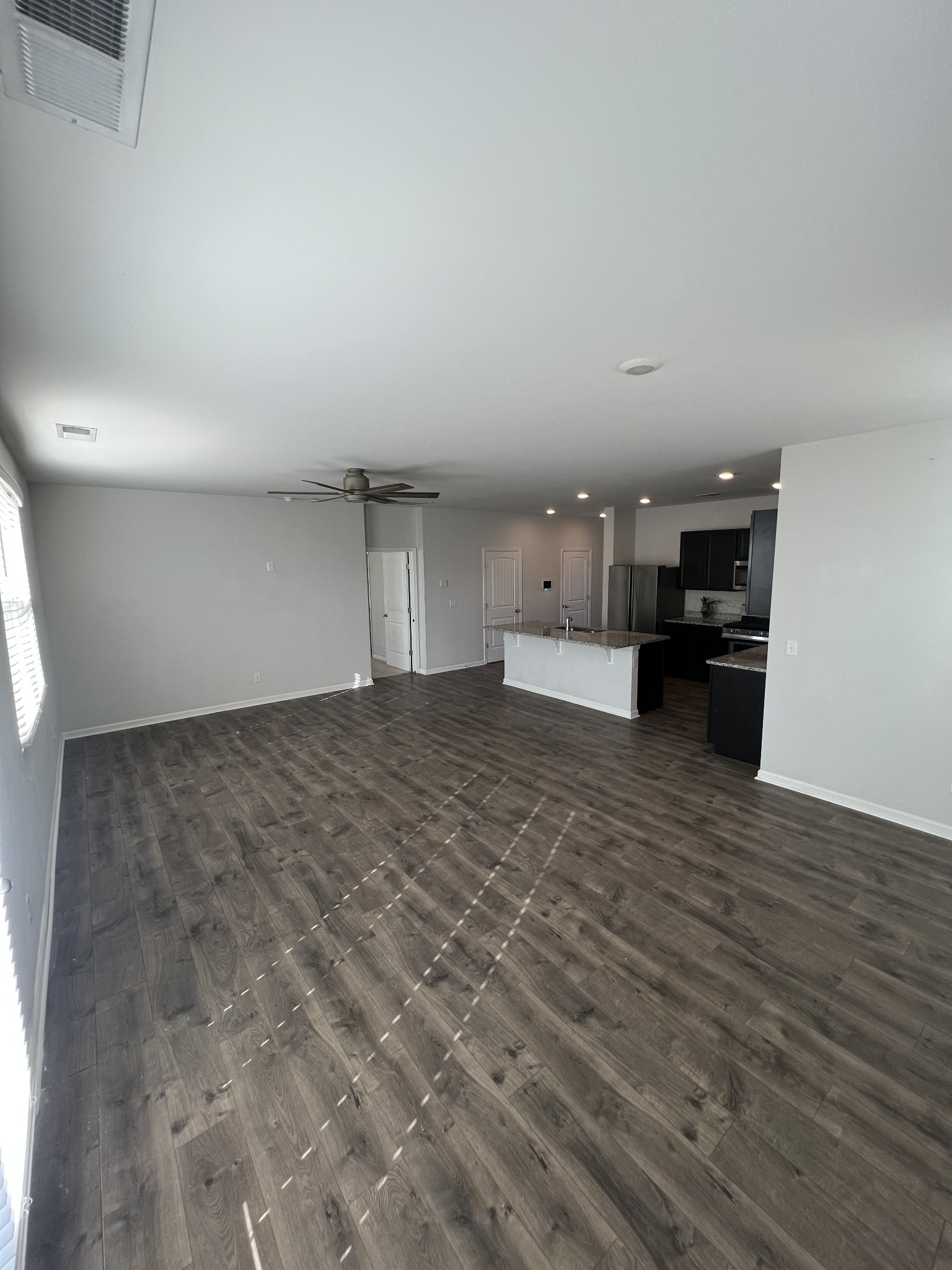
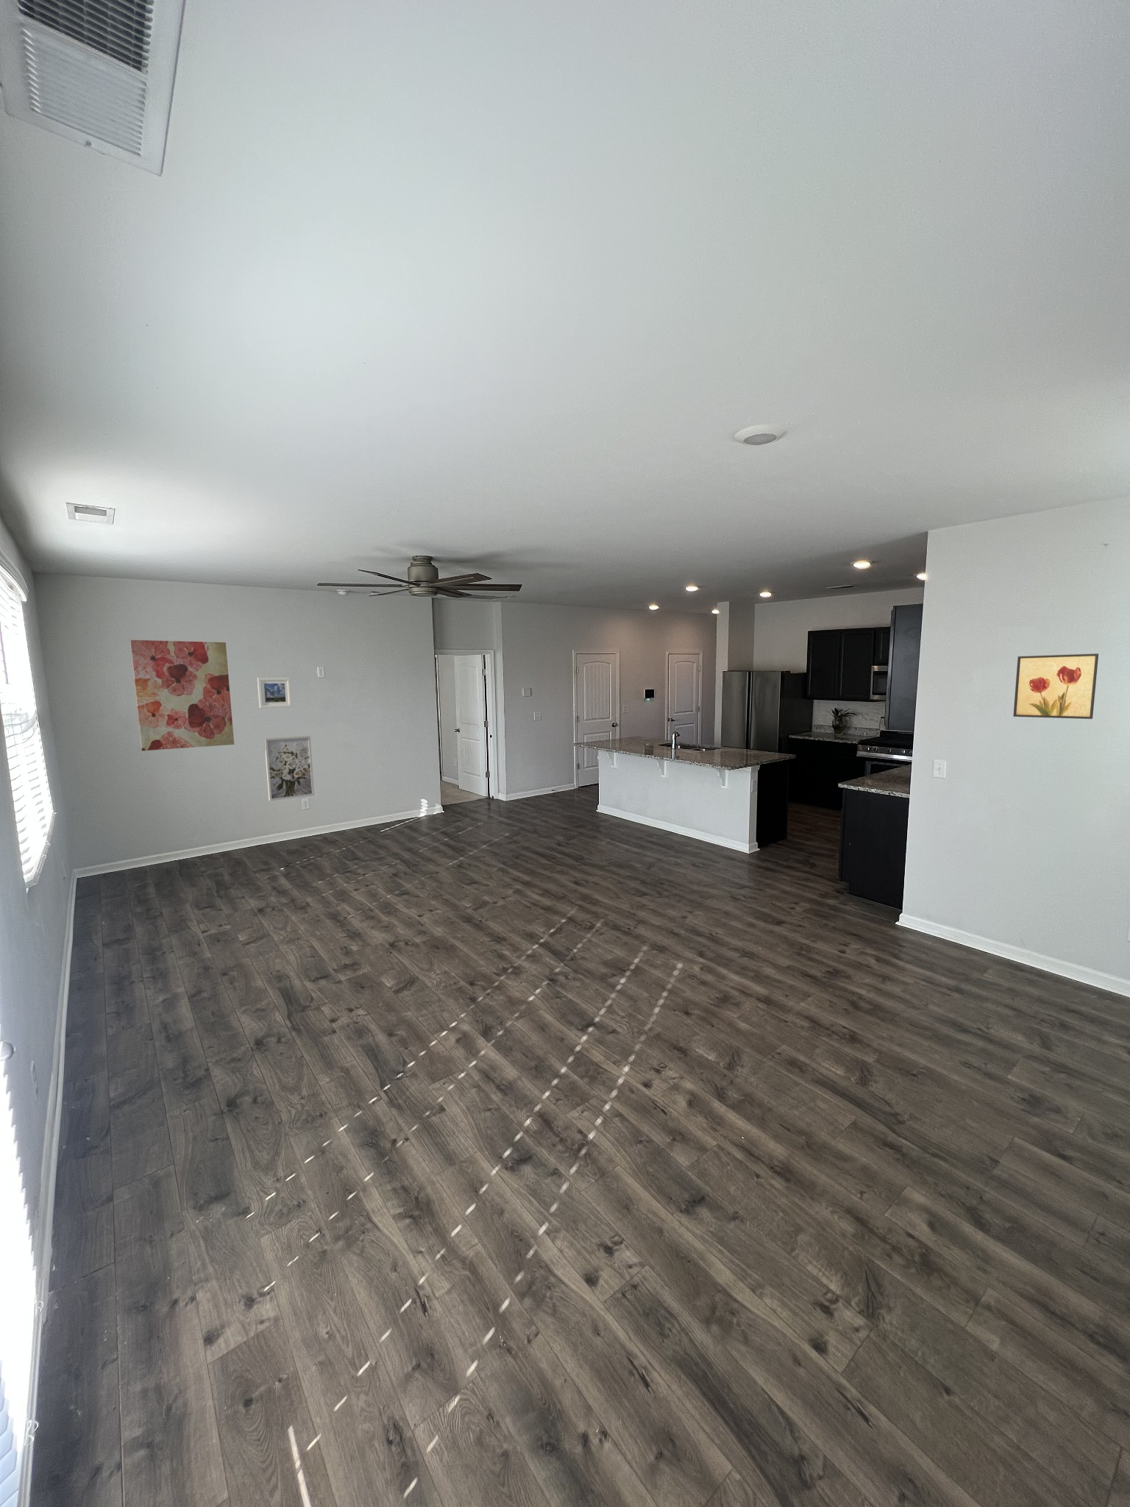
+ wall art (1054, 687)
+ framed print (274, 693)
+ wall art (185, 694)
+ wall art (290, 768)
